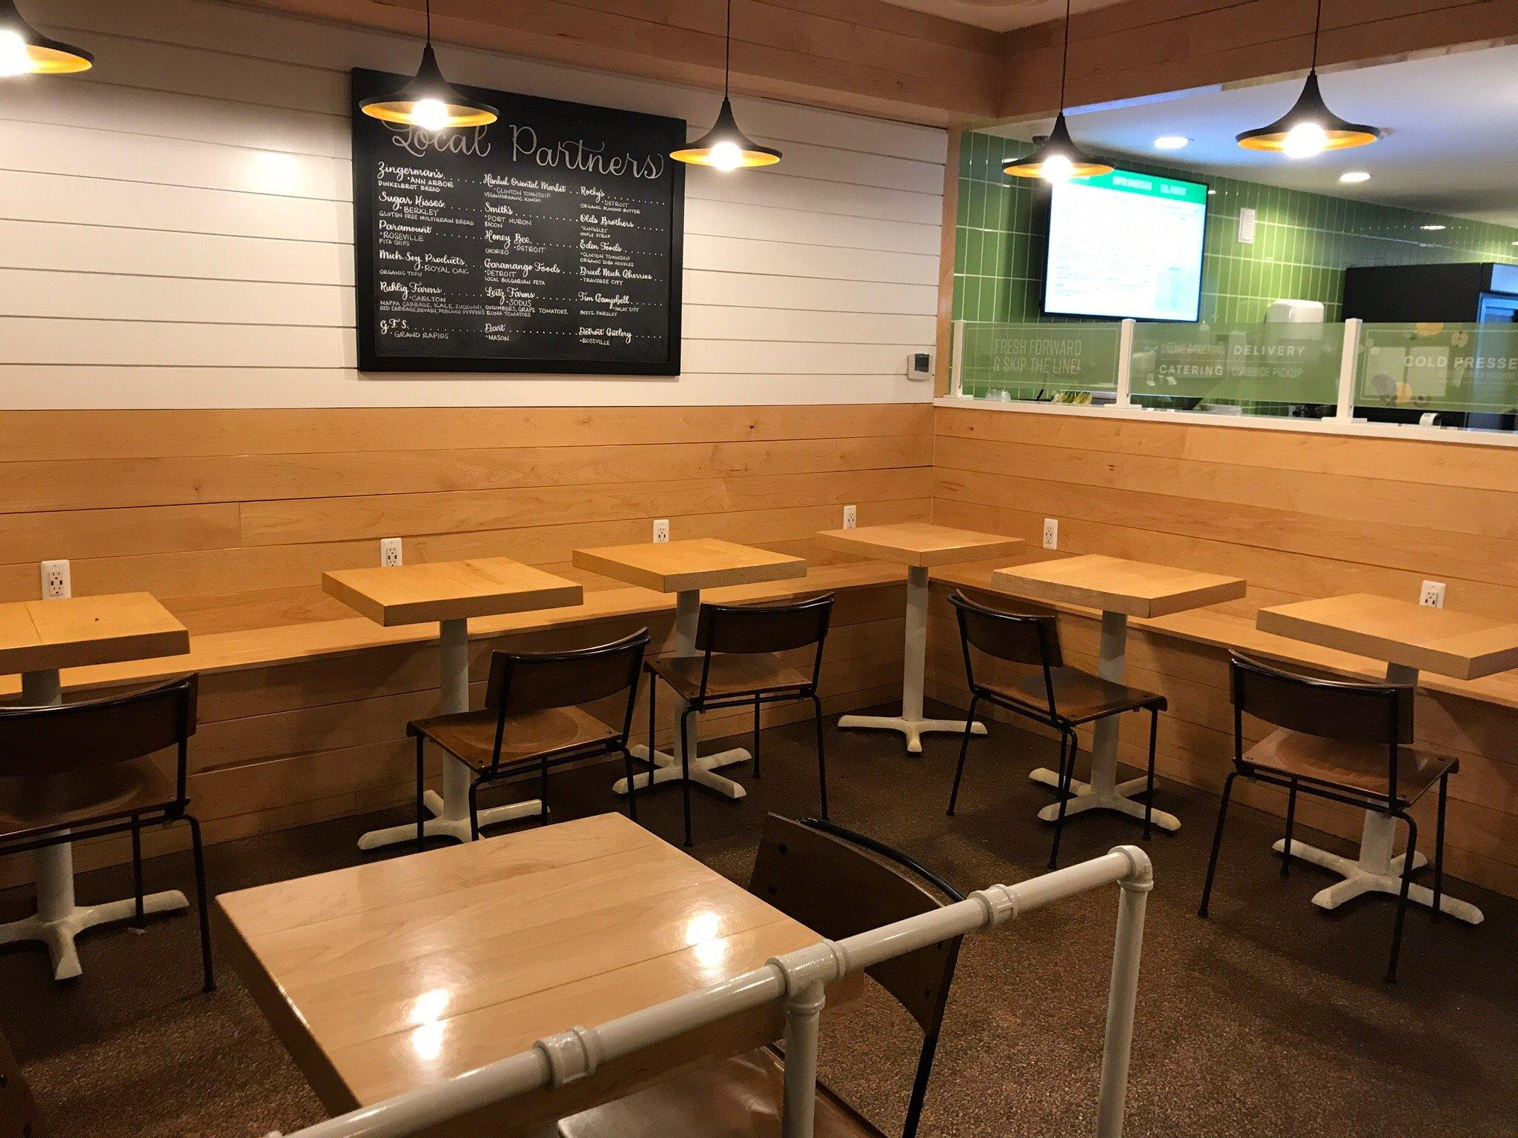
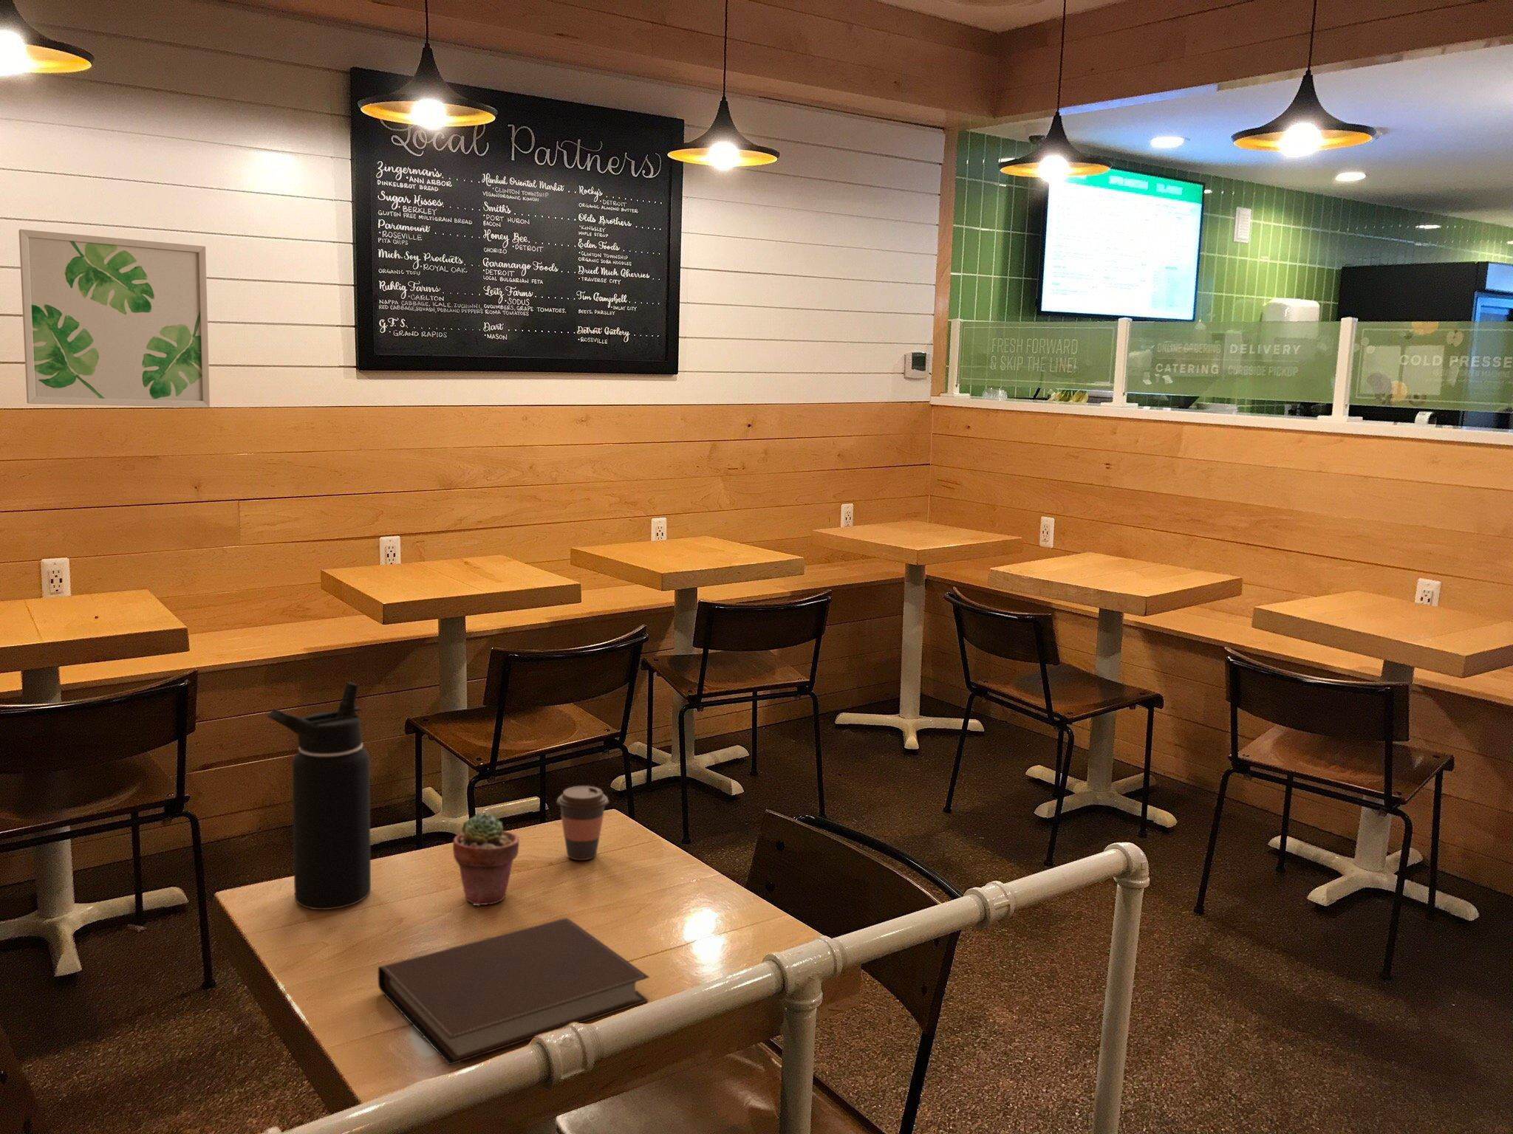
+ water bottle (322, 795)
+ wall art (118, 323)
+ potted succulent (485, 855)
+ notebook (512, 982)
+ coffee cup (583, 823)
